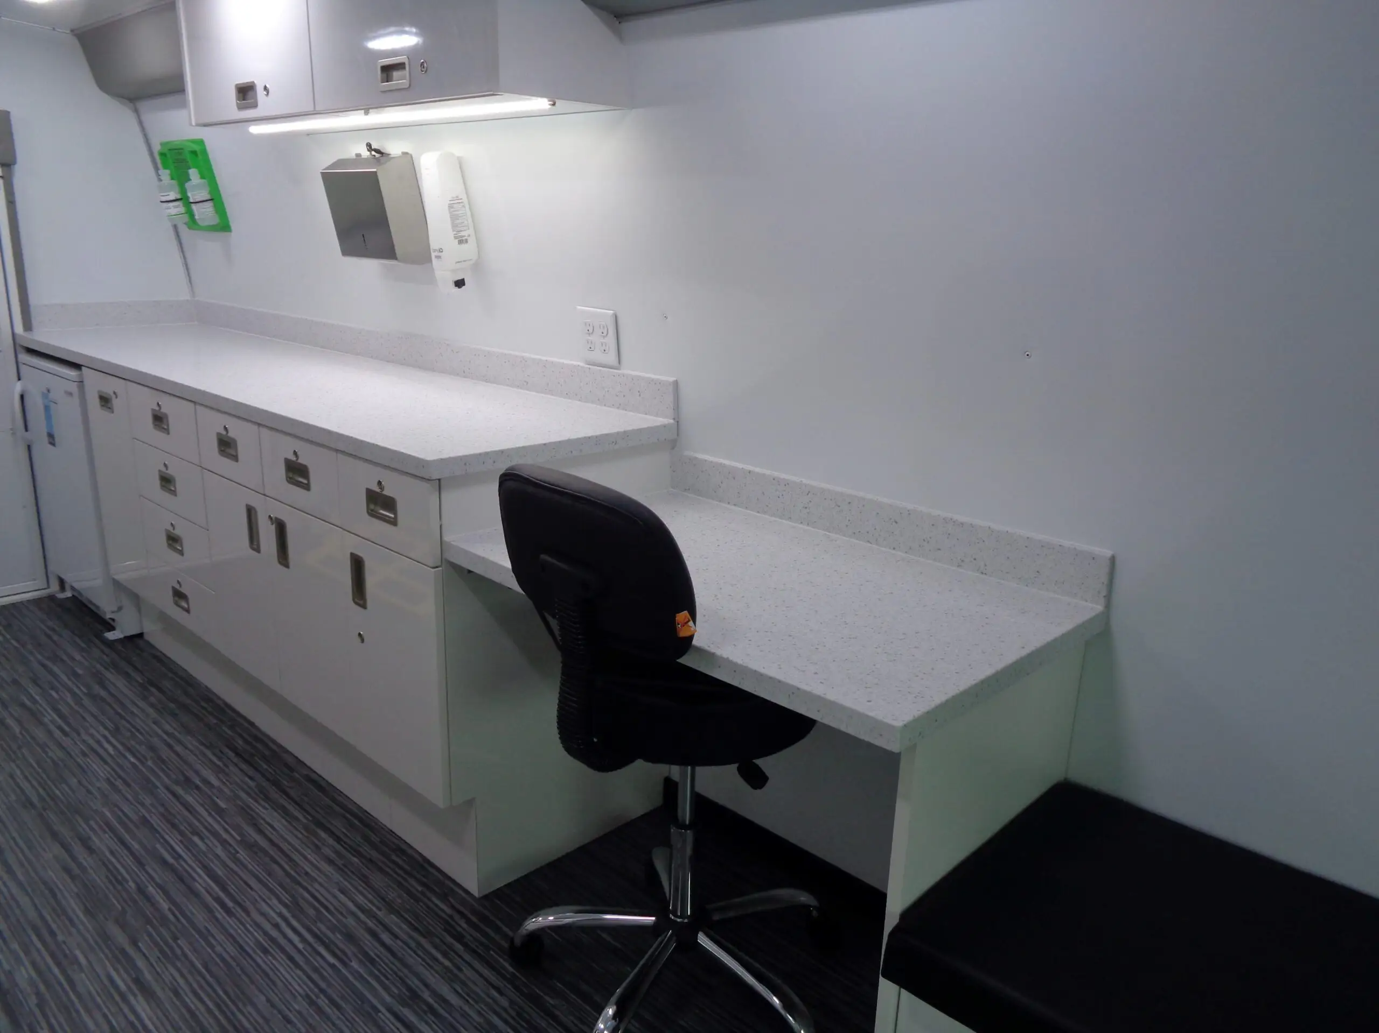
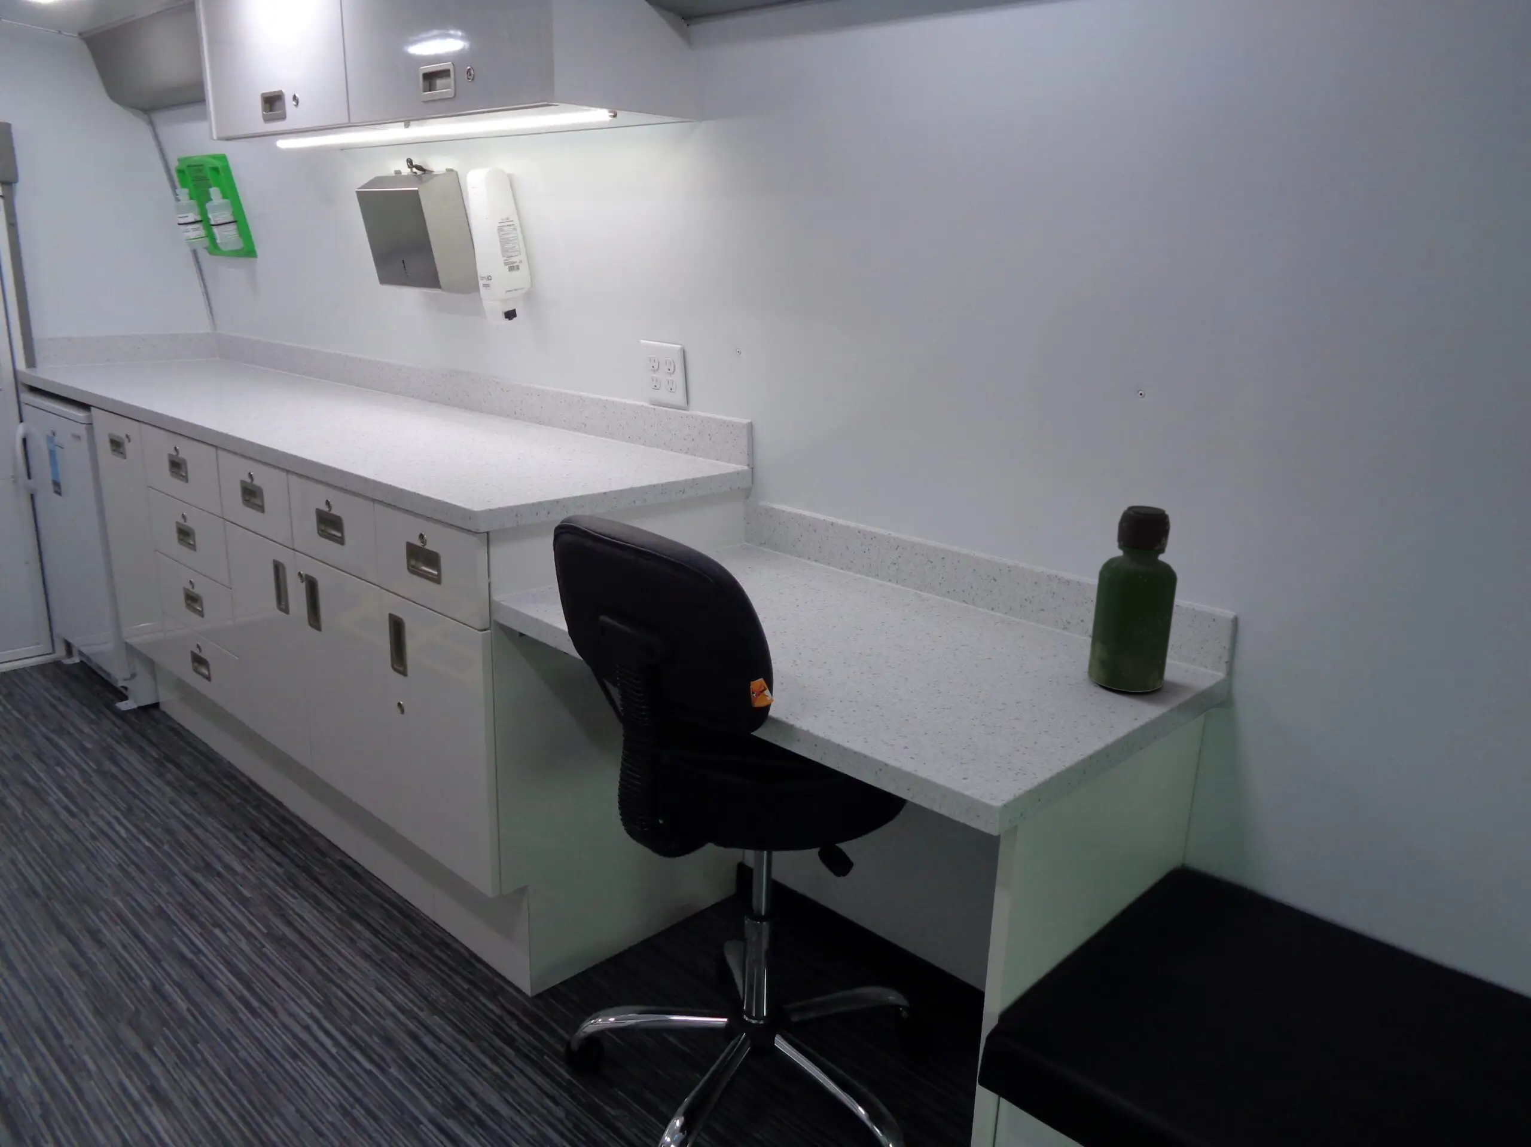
+ bottle (1136, 596)
